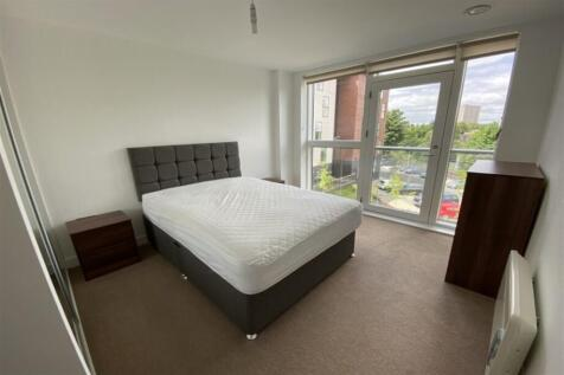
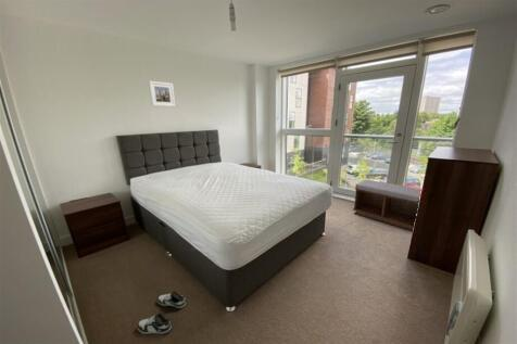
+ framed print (162, 94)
+ bench (387, 202)
+ shoe (162, 305)
